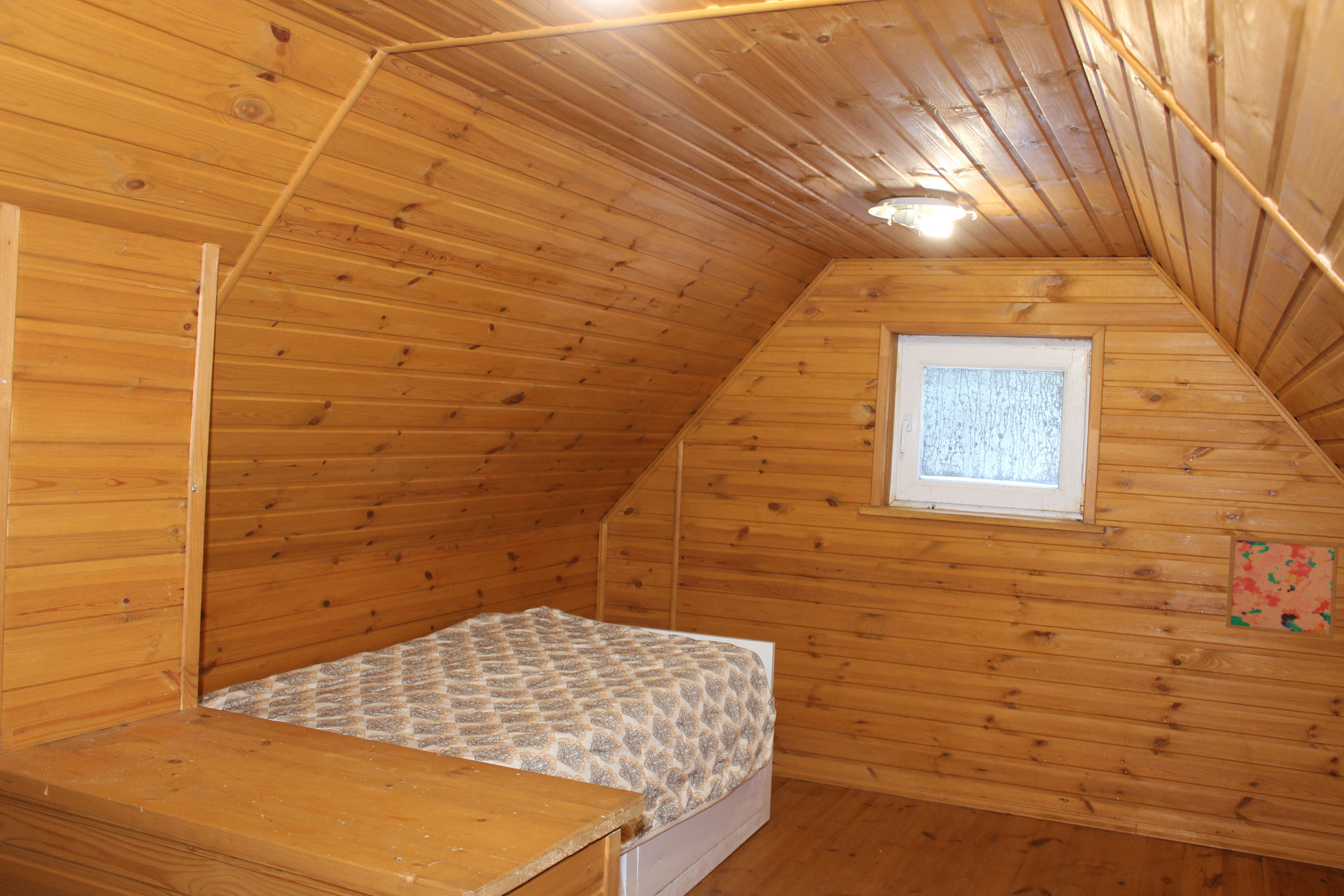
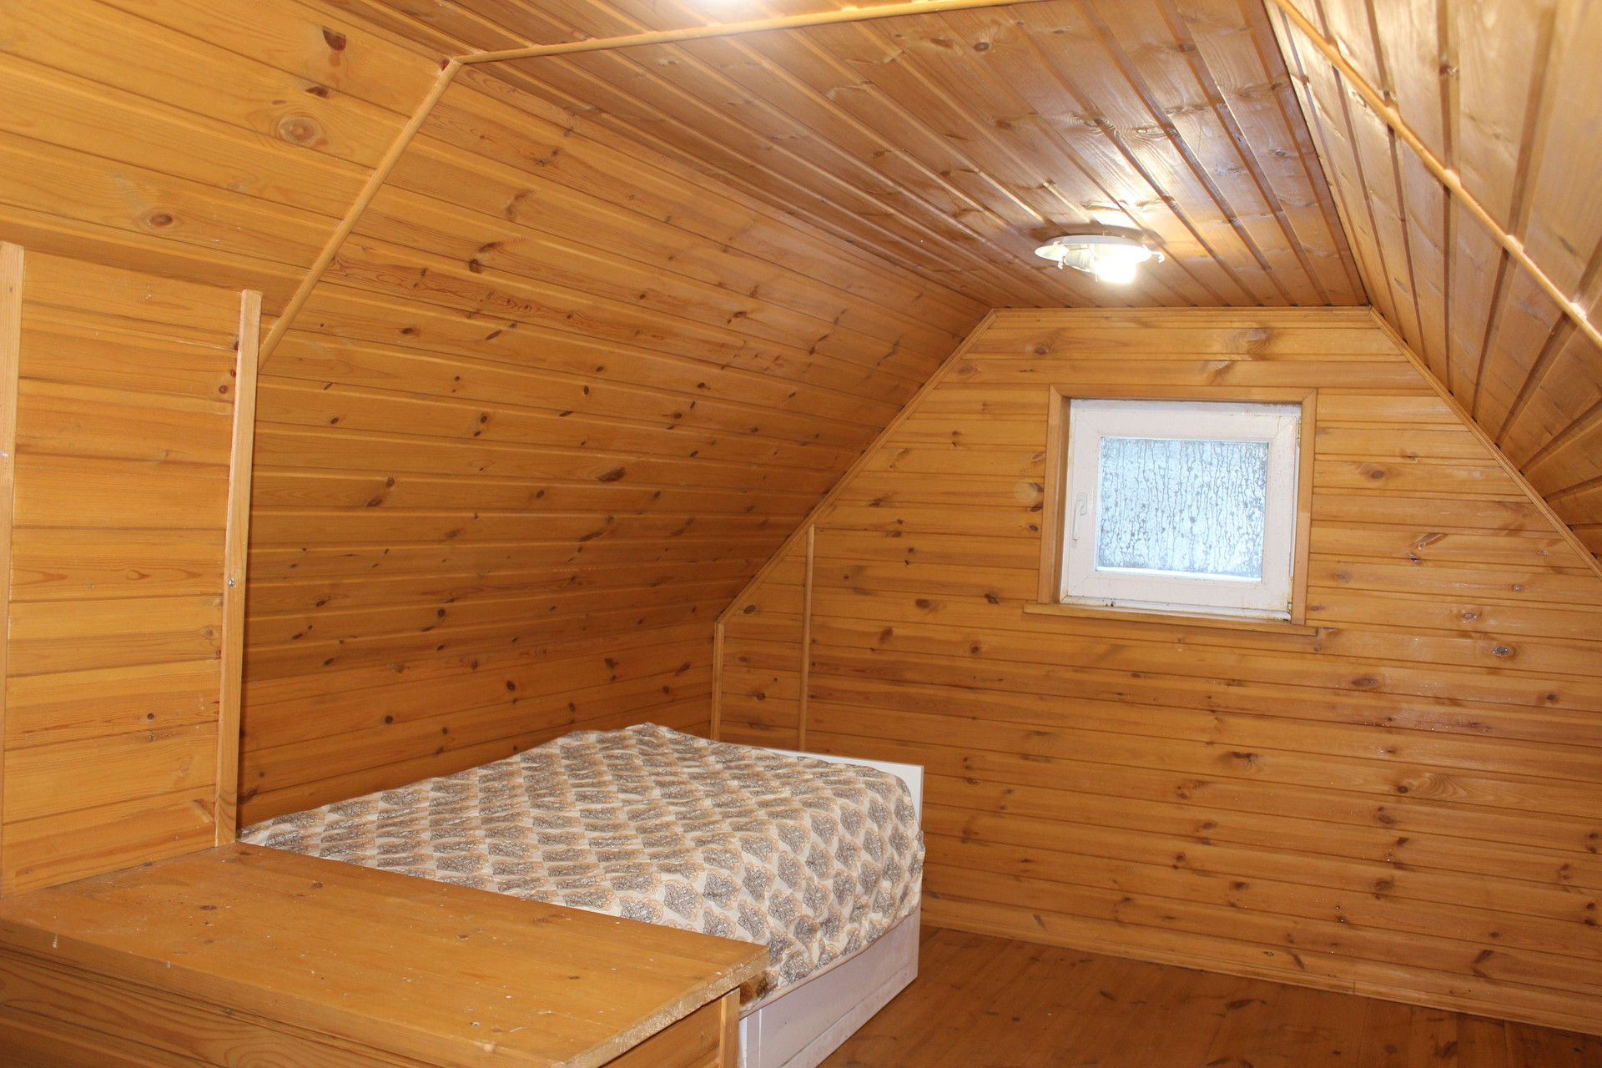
- wall art (1280, 586)
